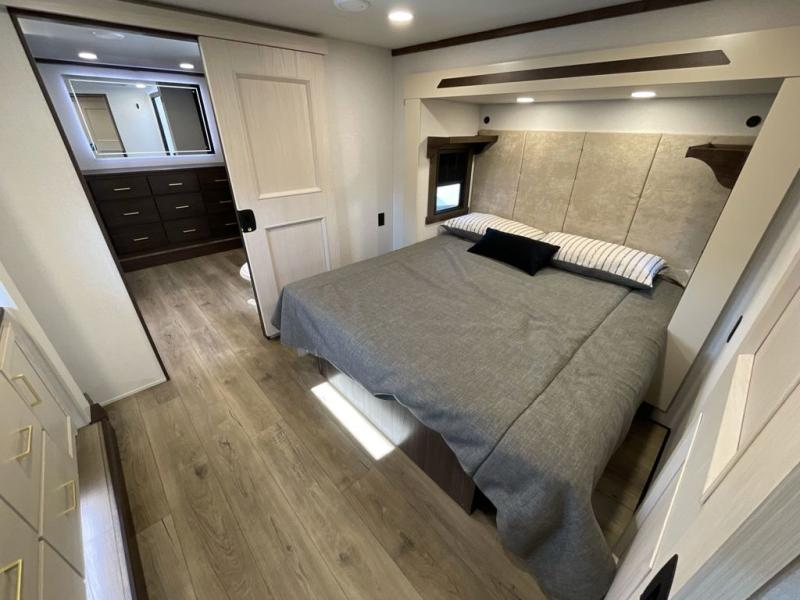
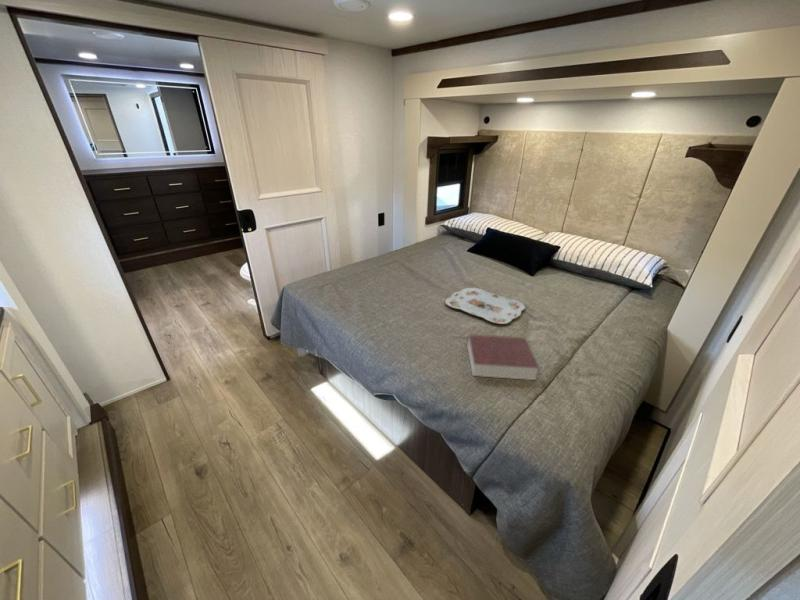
+ serving tray (484, 304)
+ book (500, 355)
